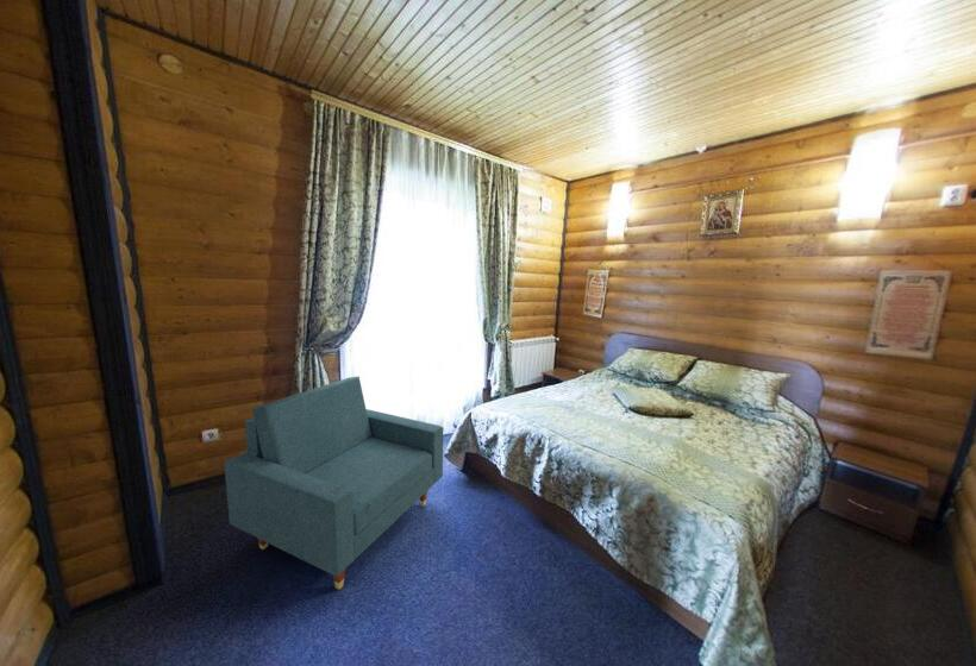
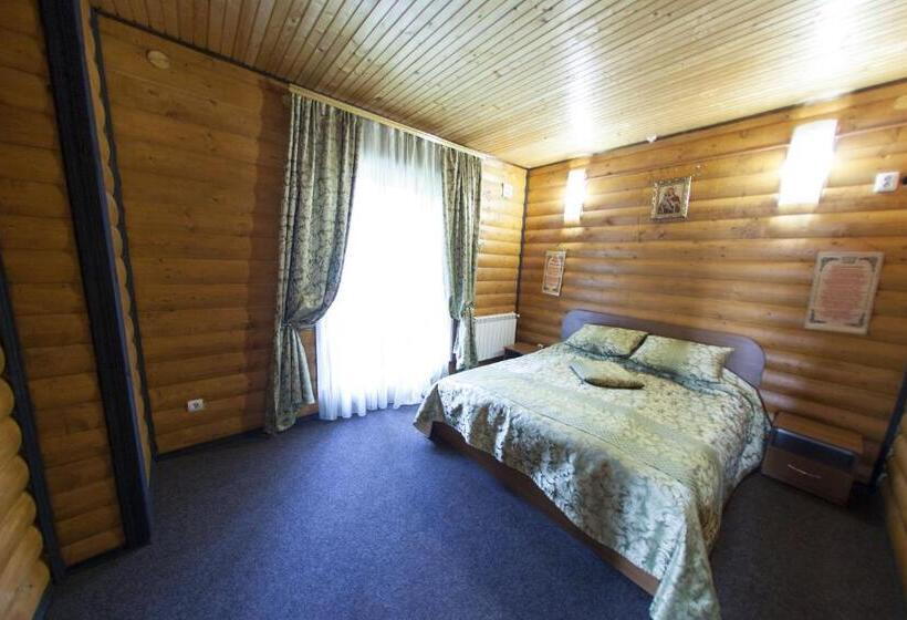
- armchair (348, 461)
